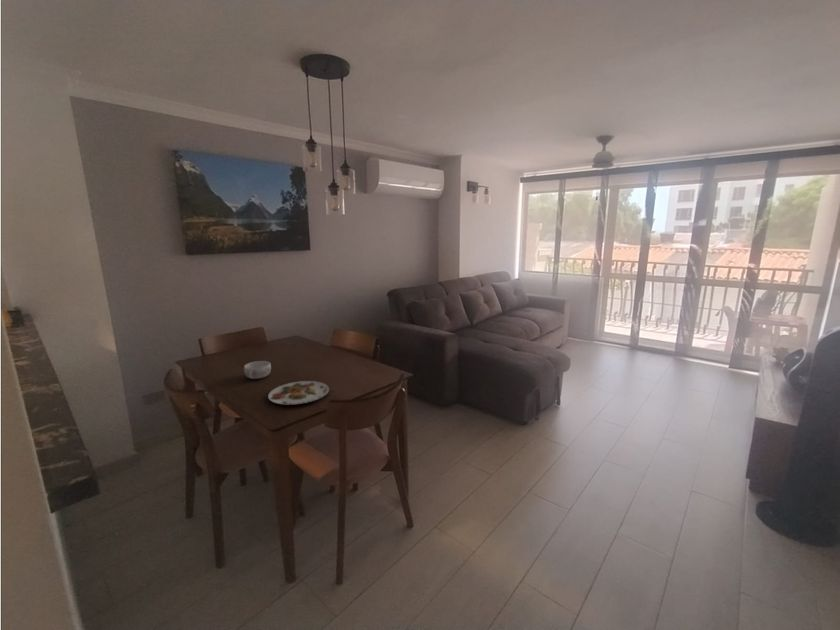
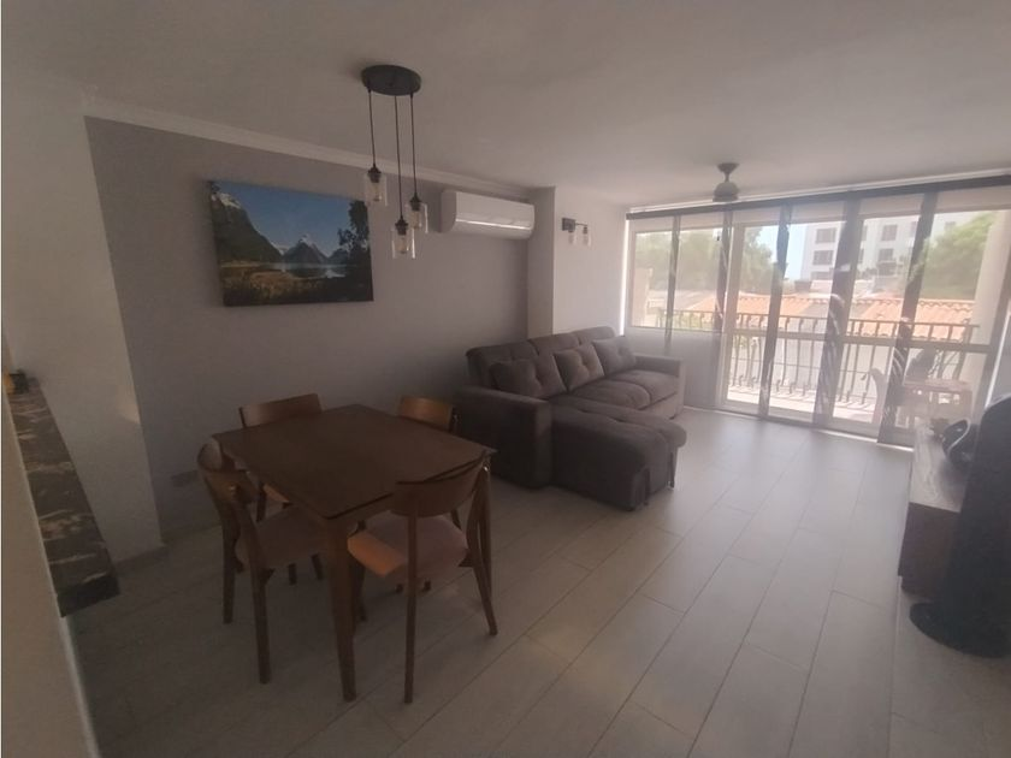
- plate (299, 392)
- decorative bowl (256, 371)
